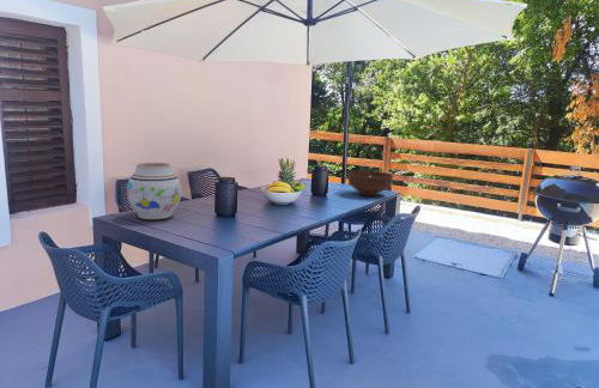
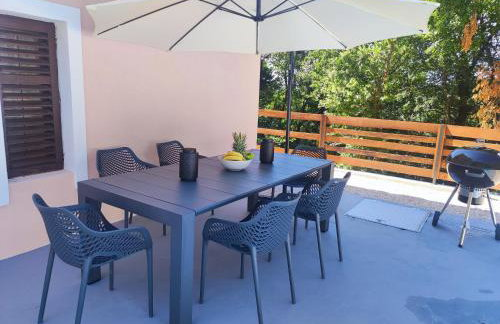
- vase (155, 190)
- fruit bowl (369, 183)
